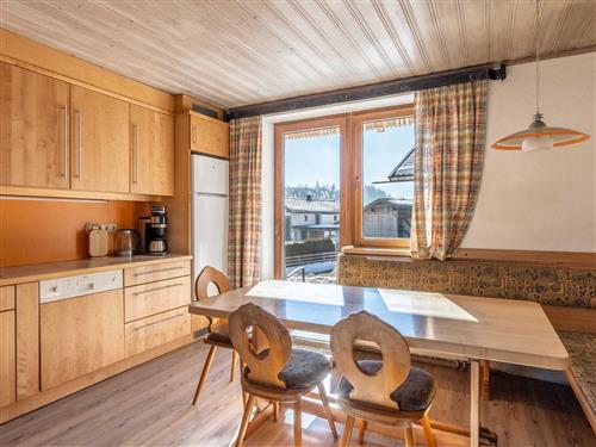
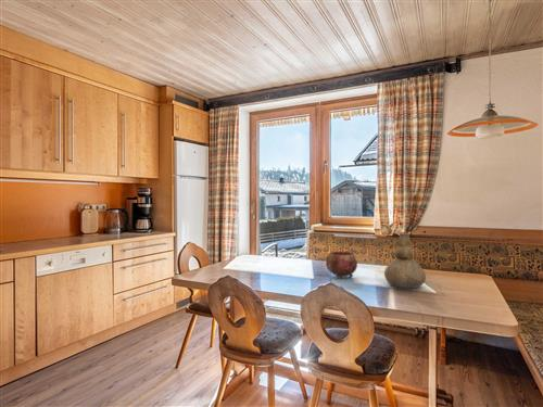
+ vase (404, 259)
+ bowl (341, 265)
